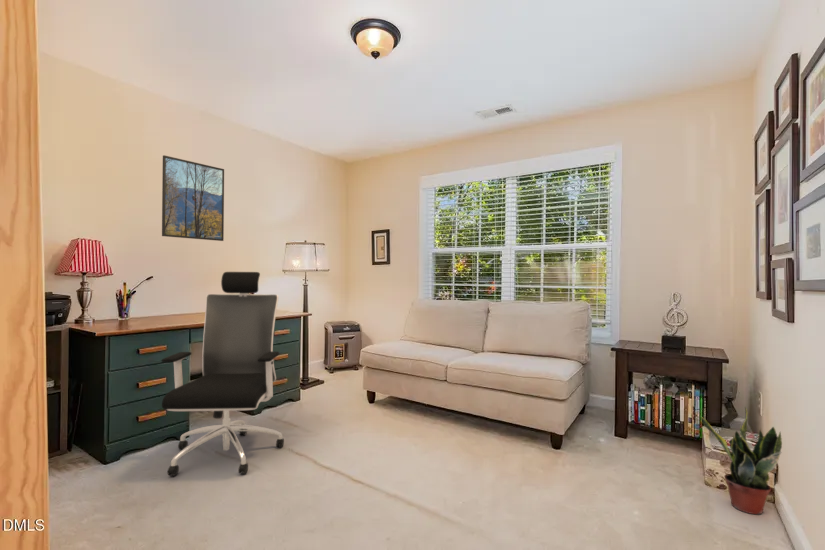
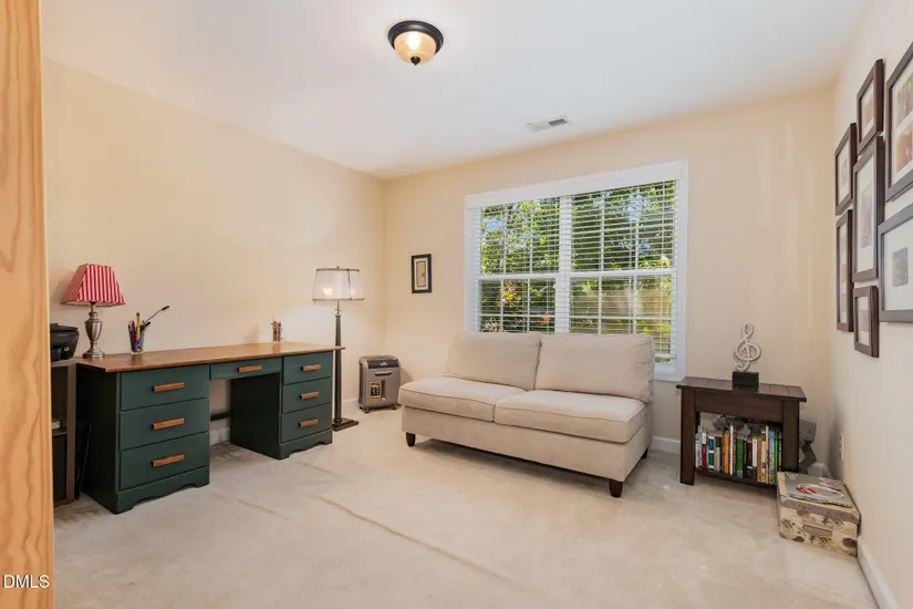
- potted plant (740, 458)
- office chair (228, 361)
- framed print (194, 200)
